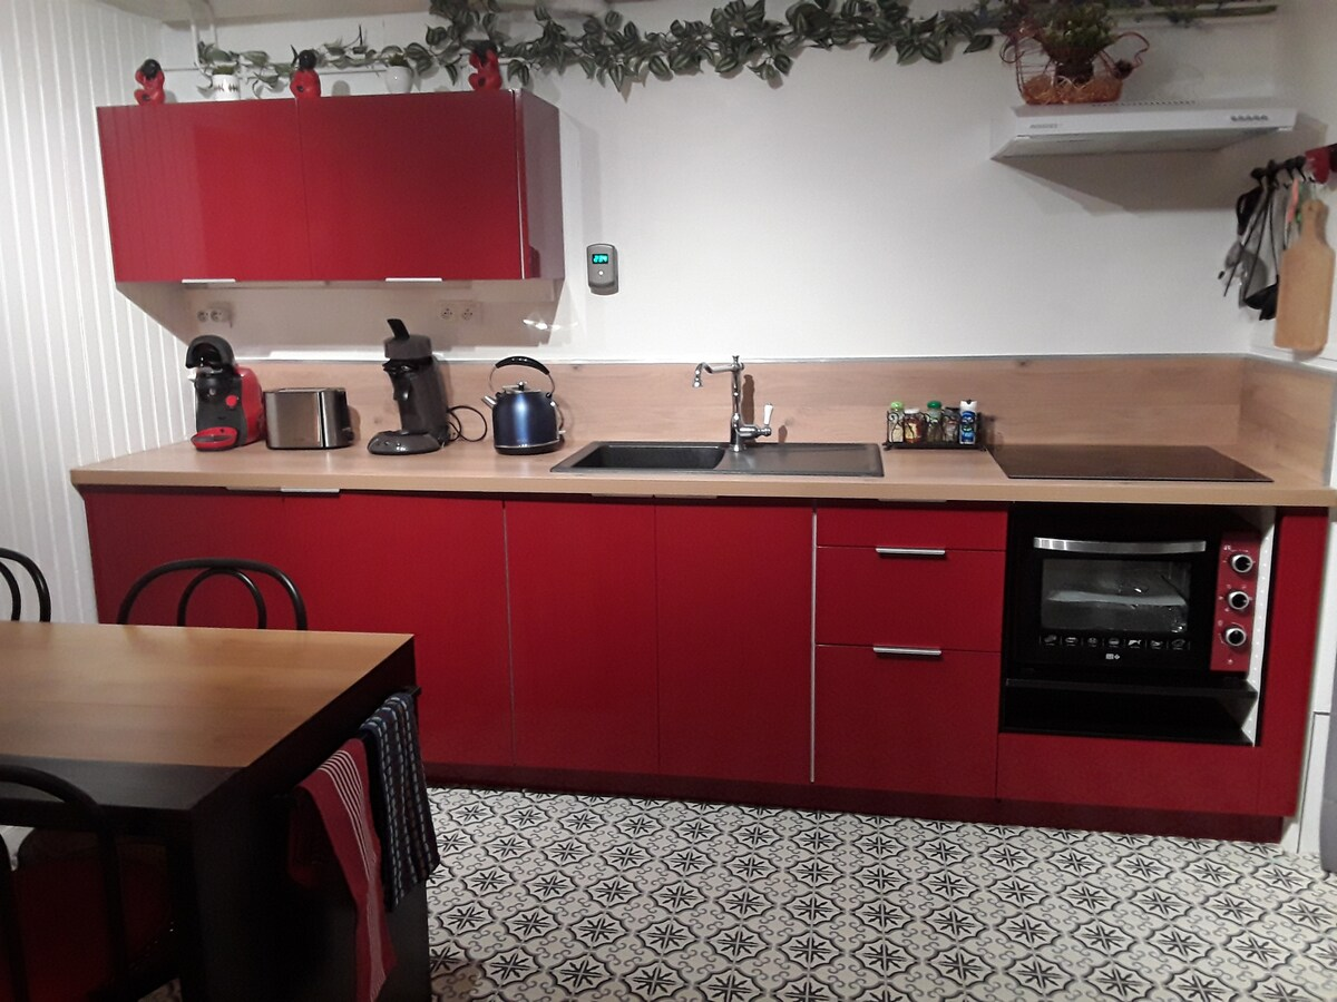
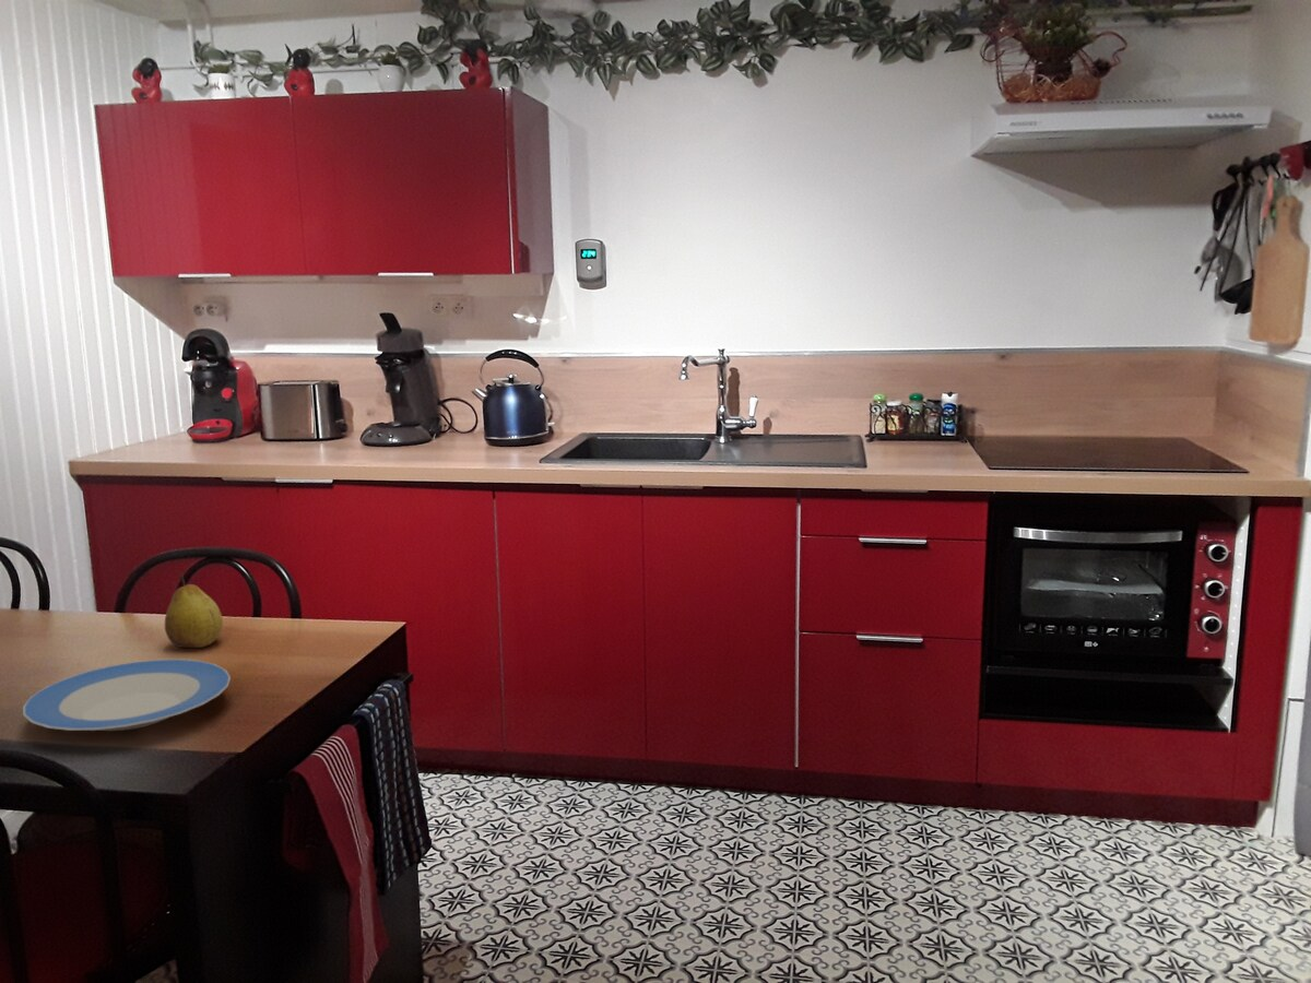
+ fruit (192, 609)
+ plate (131, 701)
